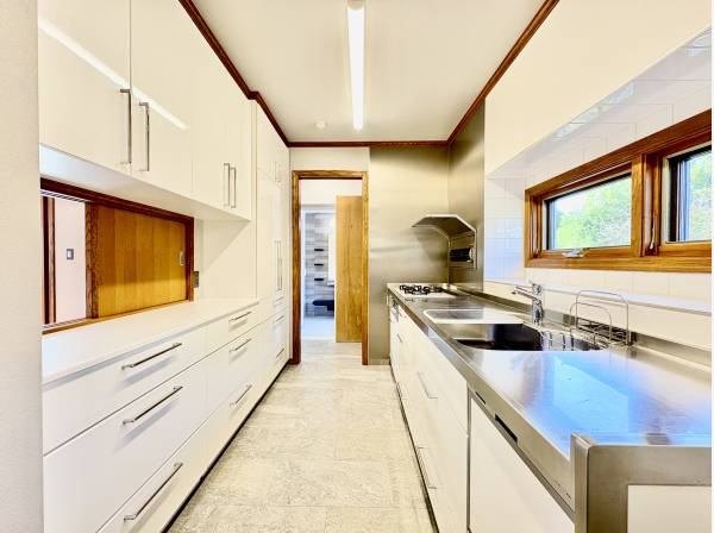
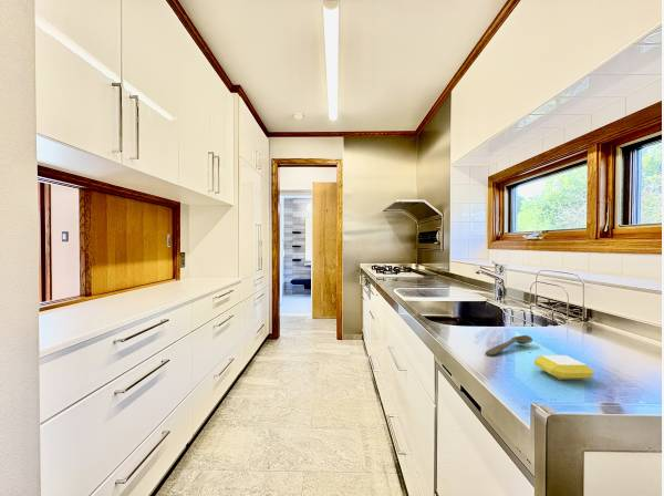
+ spoon (508, 344)
+ soap bar (562, 366)
